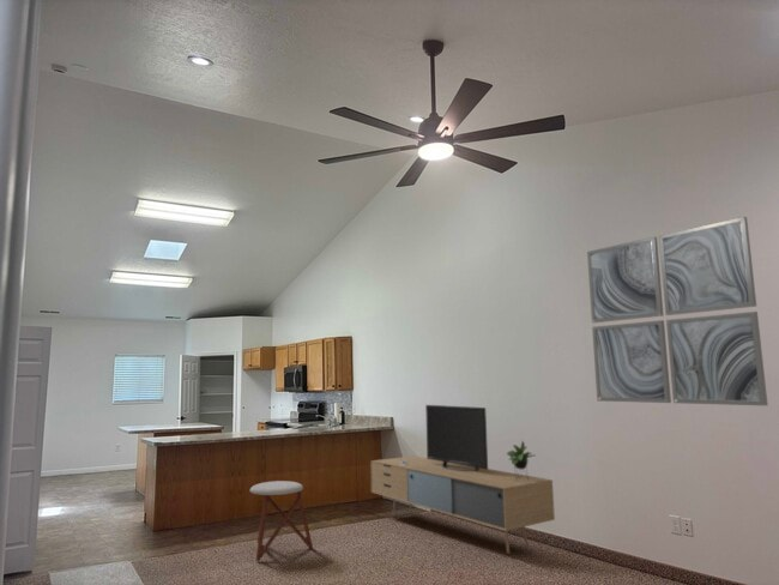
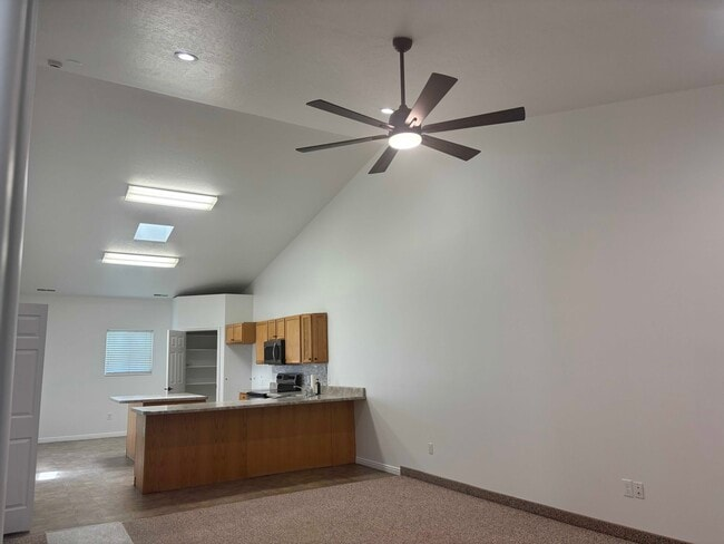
- wall art (663, 315)
- stool (282, 515)
- media console (452, 466)
